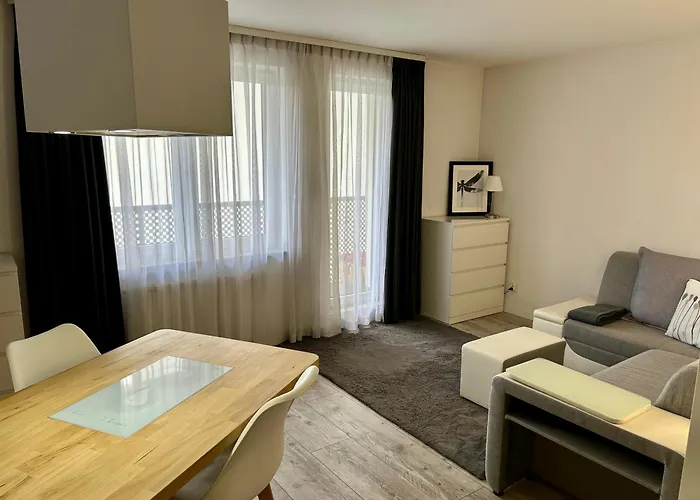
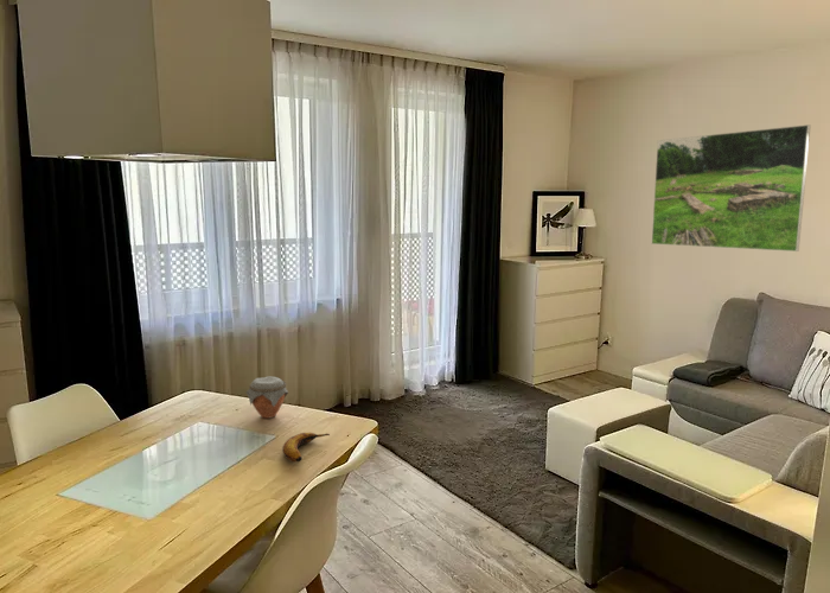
+ jar (267, 397)
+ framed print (722, 191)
+ banana (302, 444)
